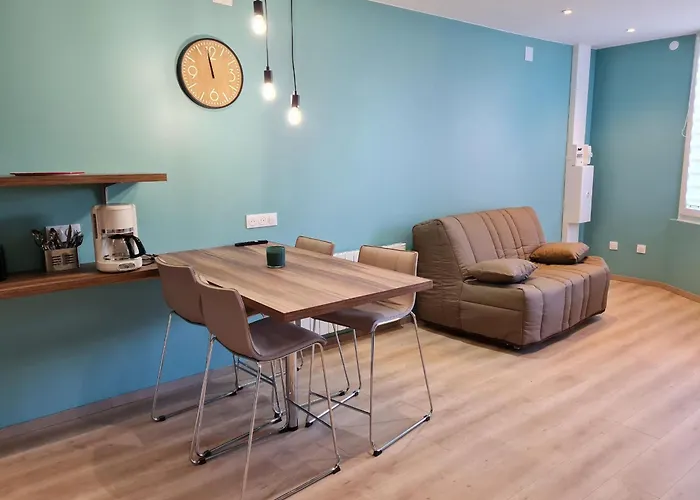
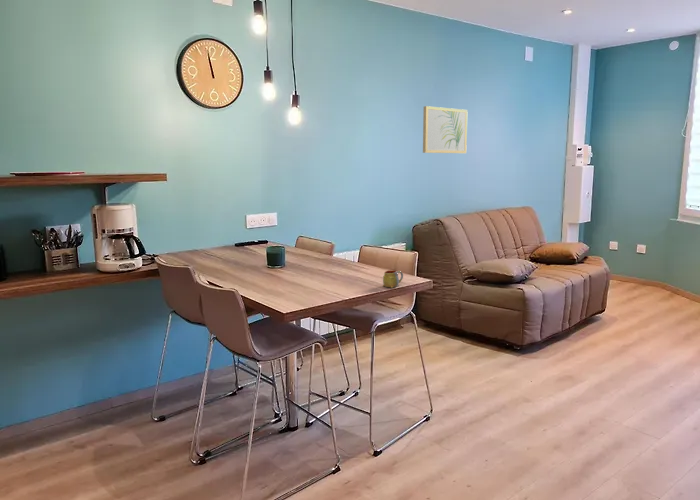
+ mug (394, 277)
+ wall art (445, 130)
